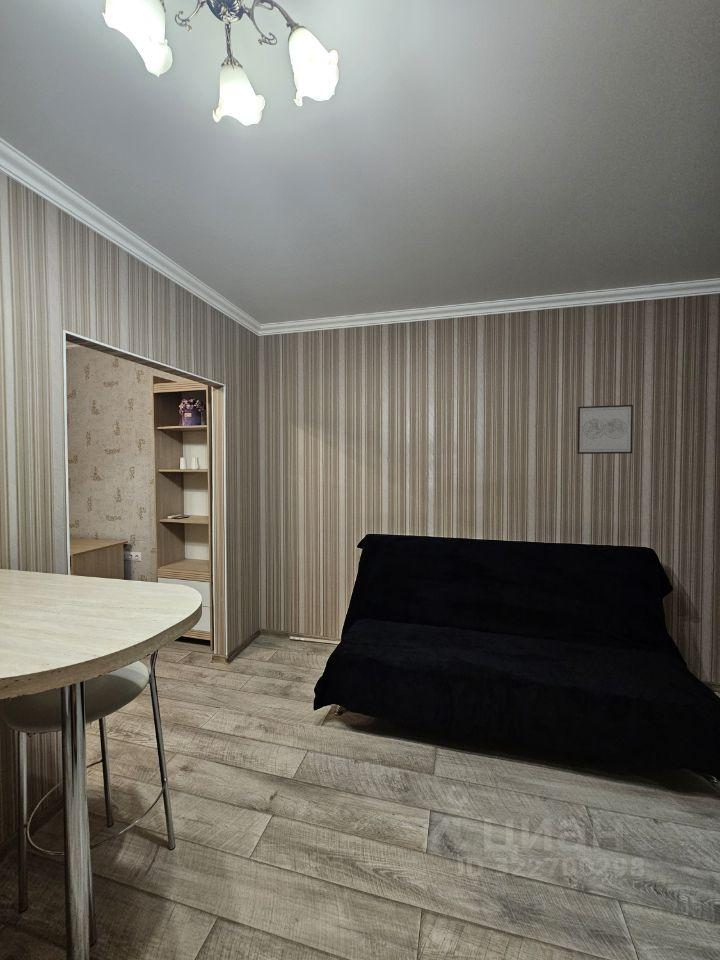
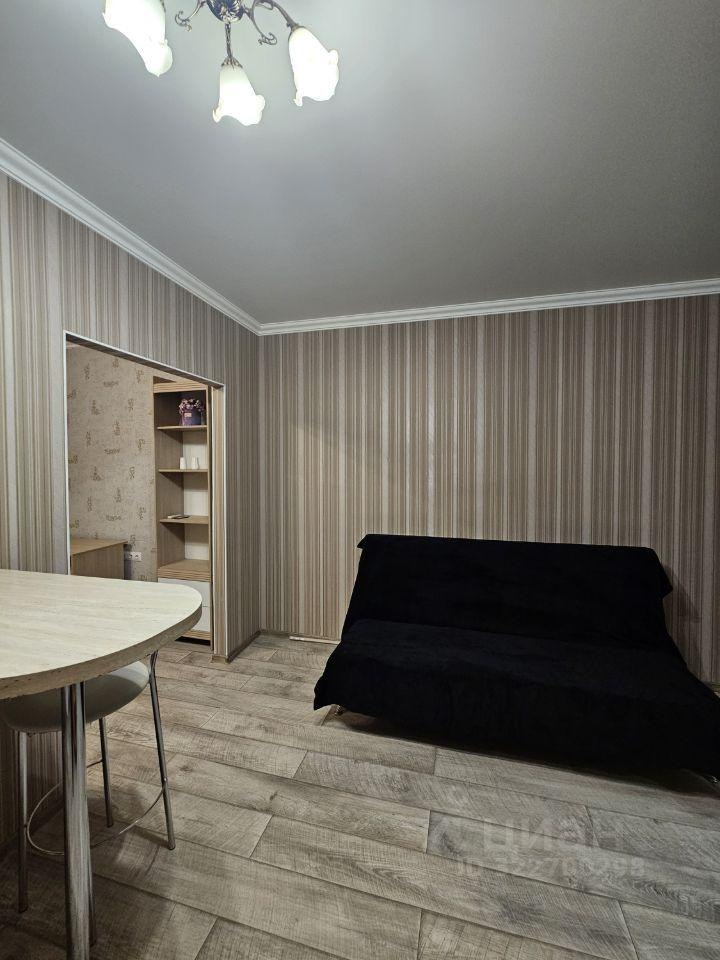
- wall art (604, 429)
